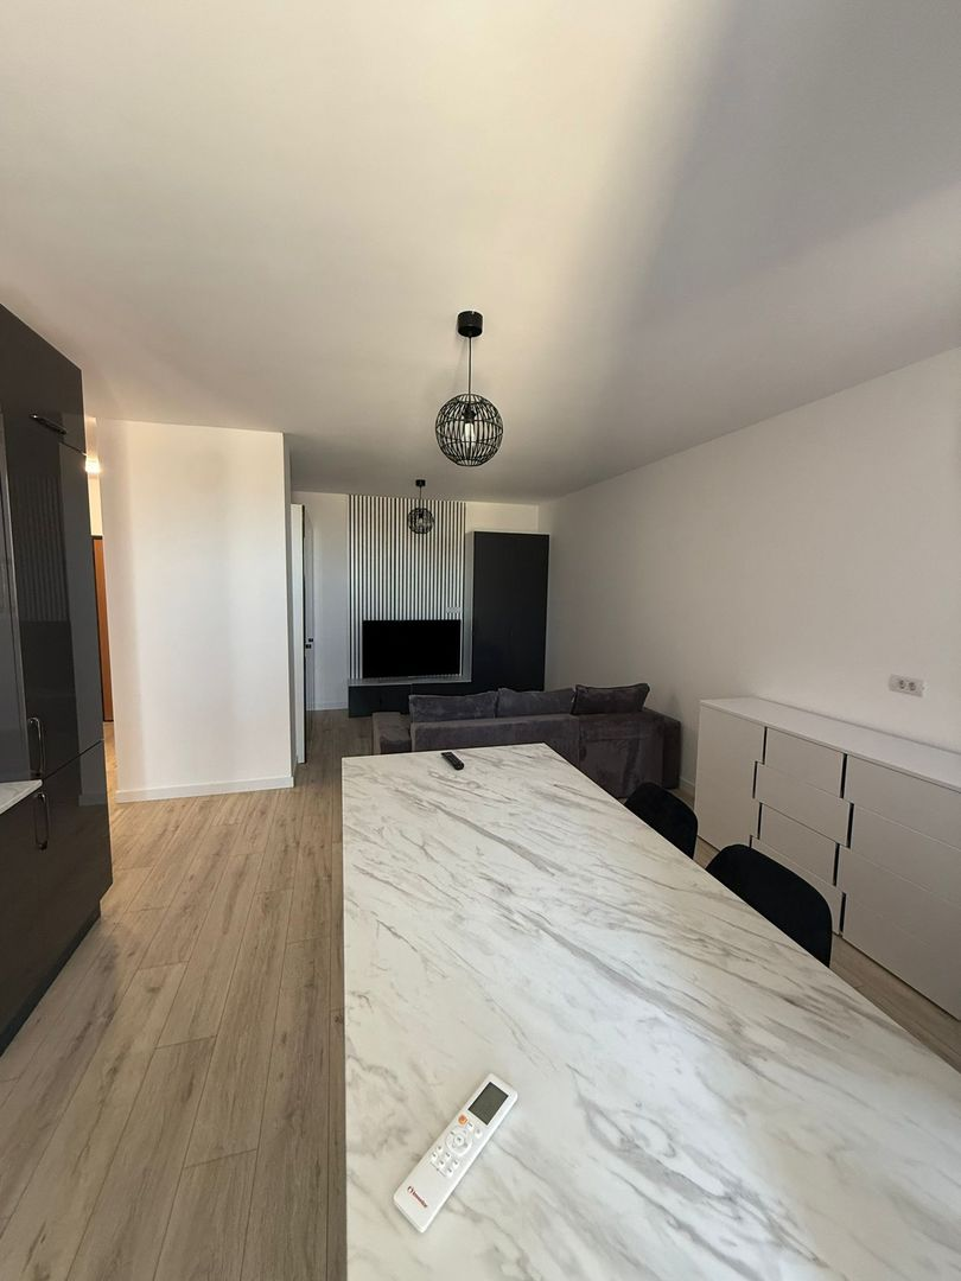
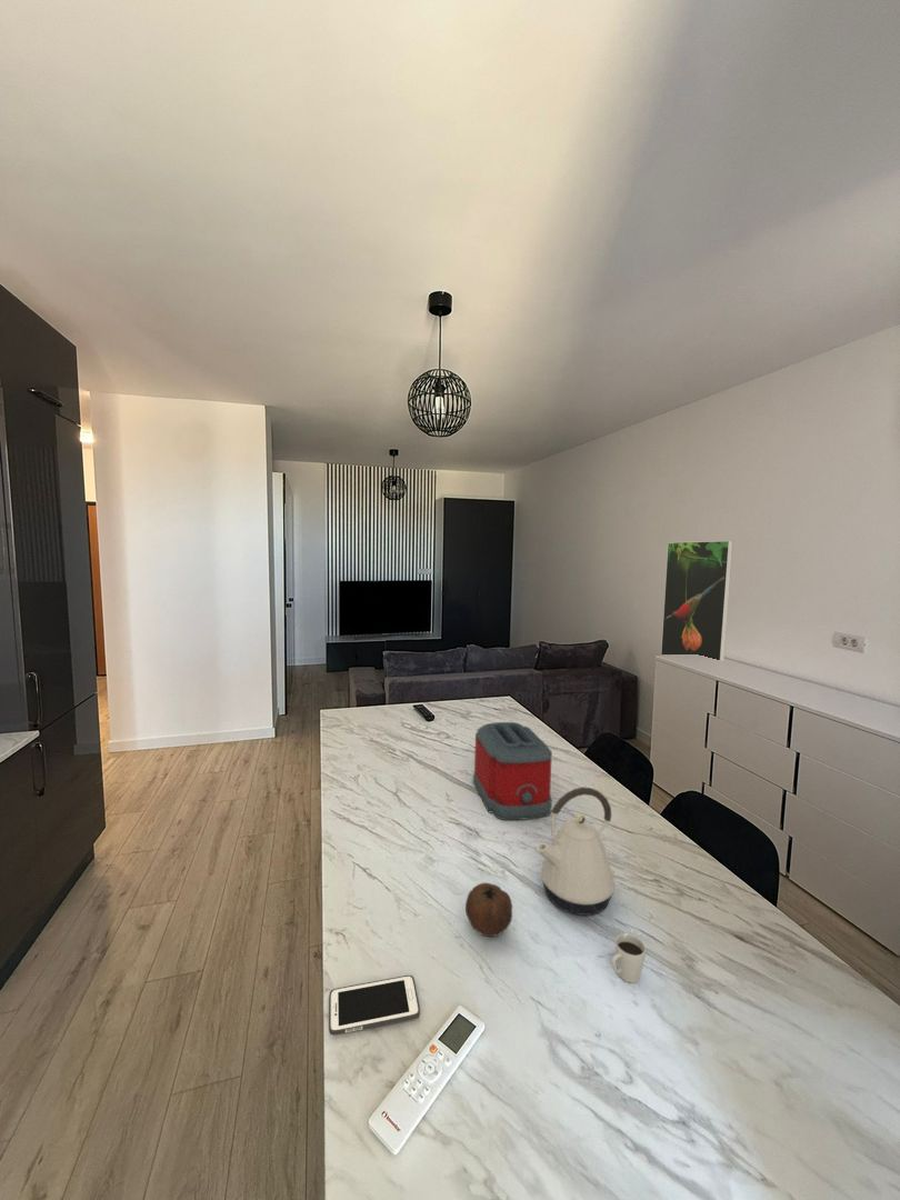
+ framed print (693, 603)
+ kettle (576, 842)
+ fruit (489, 906)
+ toaster (510, 762)
+ cup (627, 950)
+ cell phone (373, 1003)
